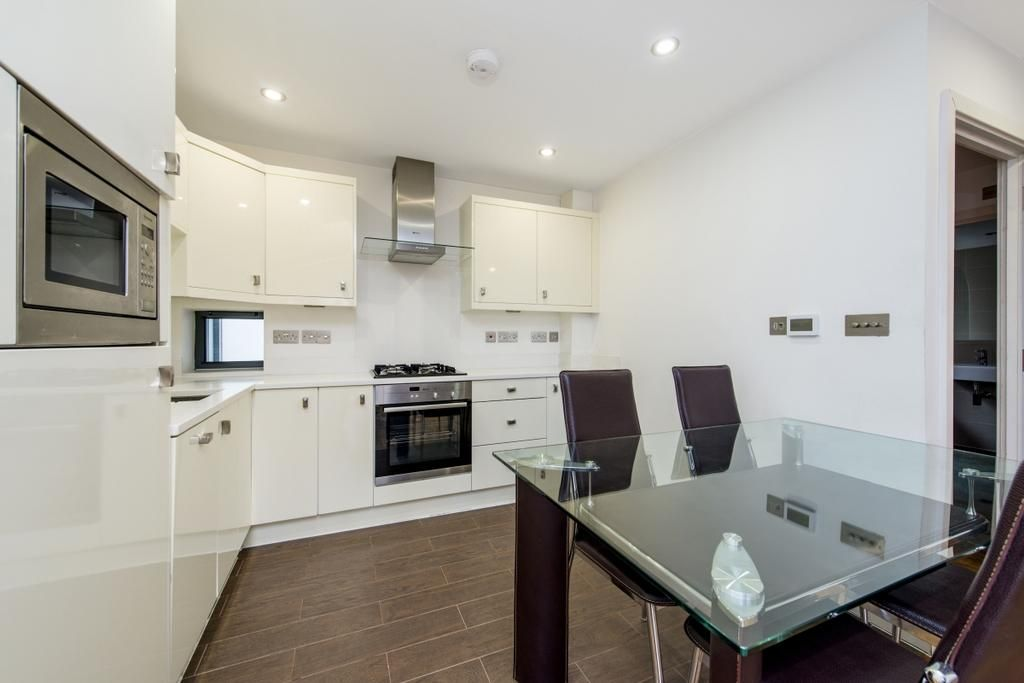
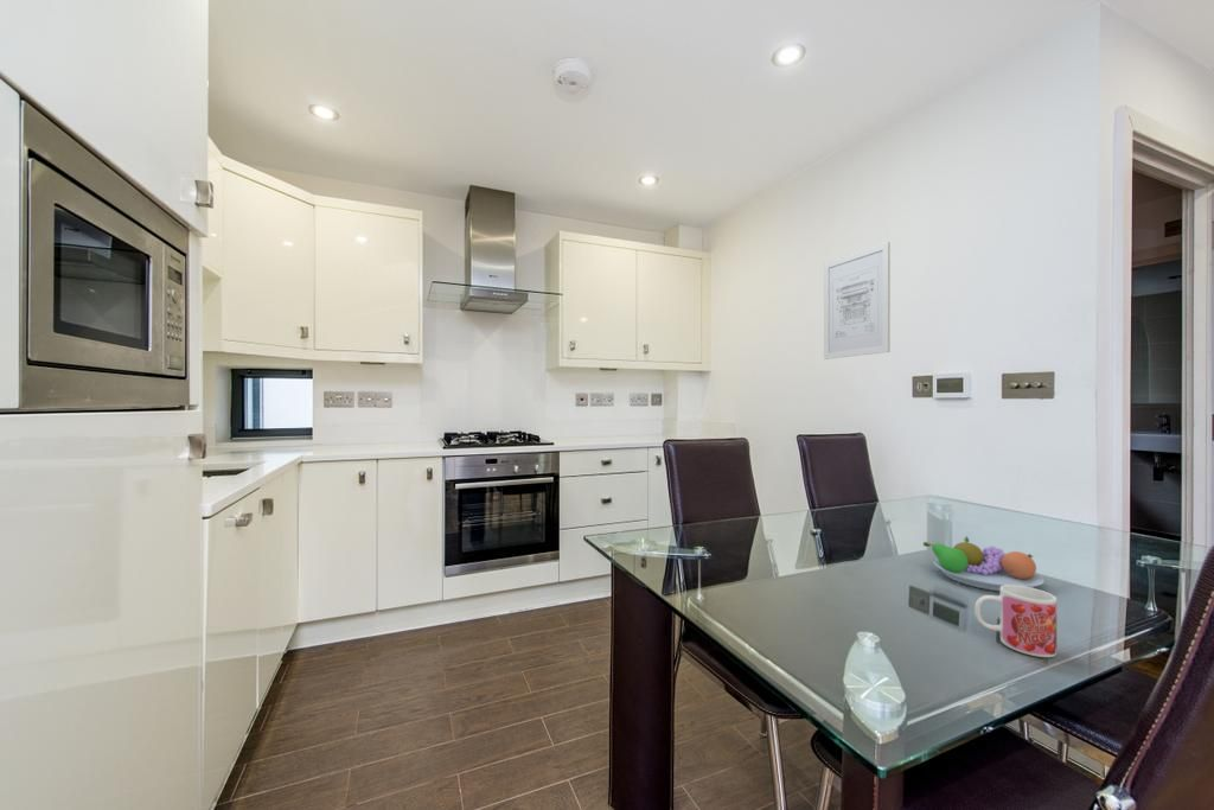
+ fruit bowl (980, 560)
+ mug (1014, 616)
+ wall art (854, 305)
